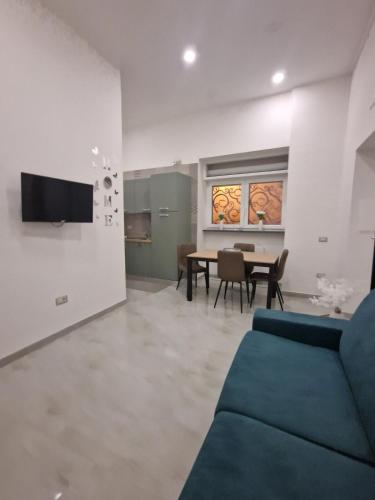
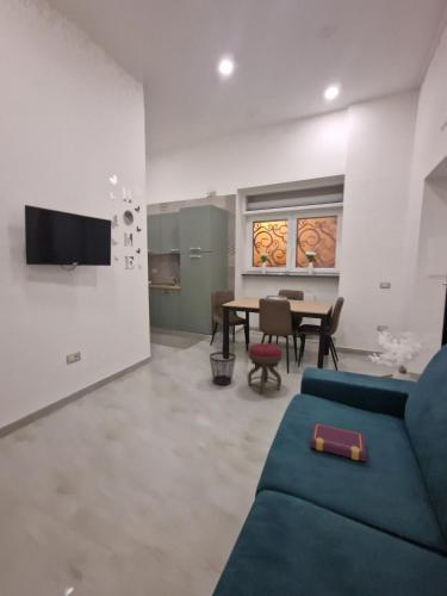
+ book (337, 441)
+ stool (265, 366)
+ wastebasket (222, 368)
